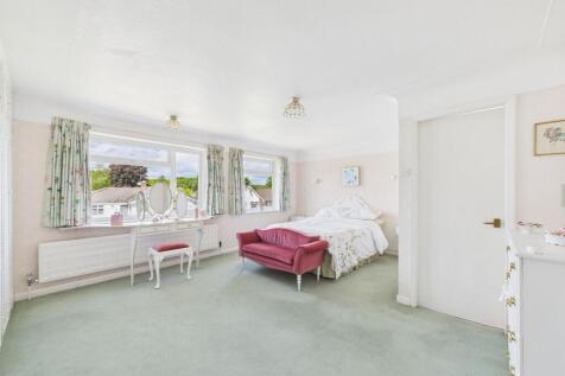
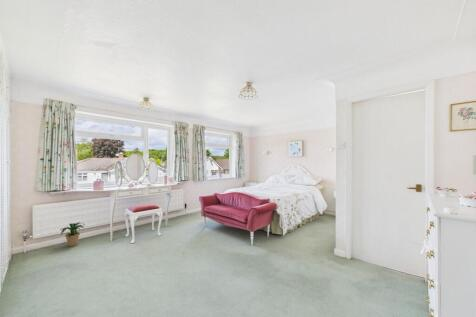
+ potted plant (72, 234)
